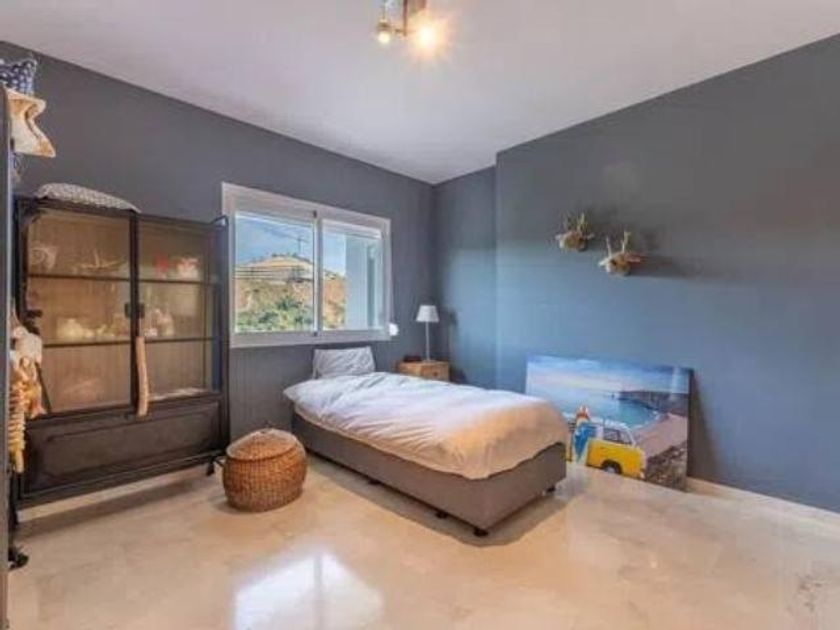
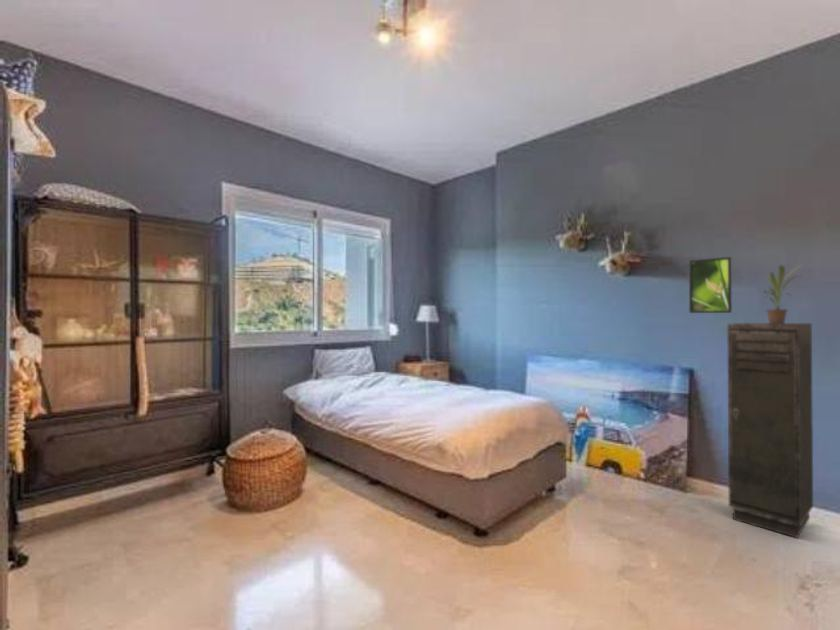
+ potted plant (778, 294)
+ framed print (709, 285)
+ storage cabinet (769, 421)
